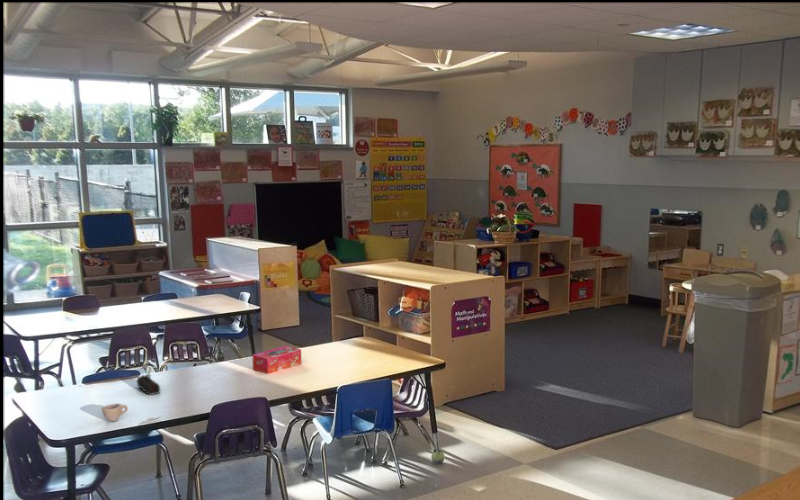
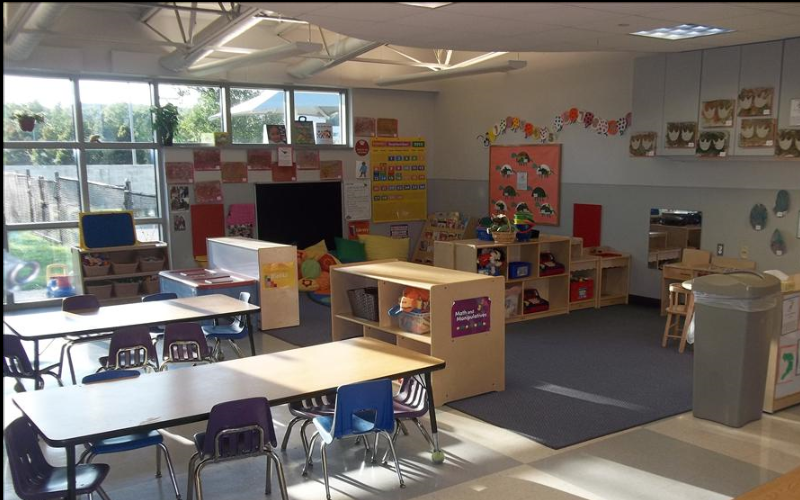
- pencil case (148, 381)
- tissue box (277, 359)
- cup (115, 412)
